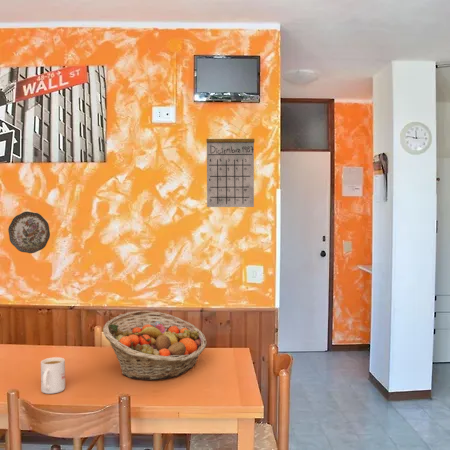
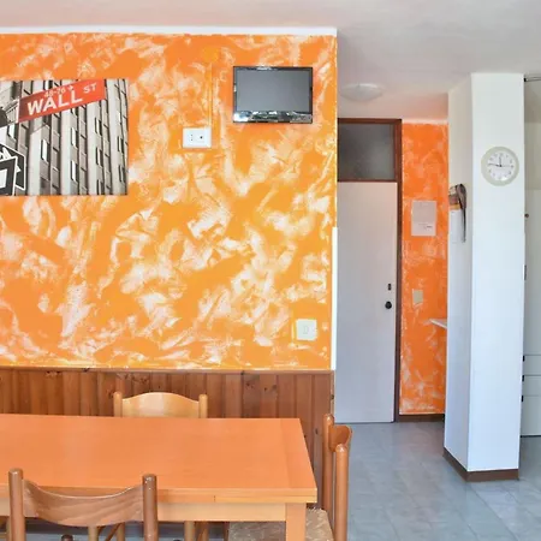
- calendar (230, 164)
- fruit basket (156, 342)
- mug (51, 376)
- decorative plate (29, 232)
